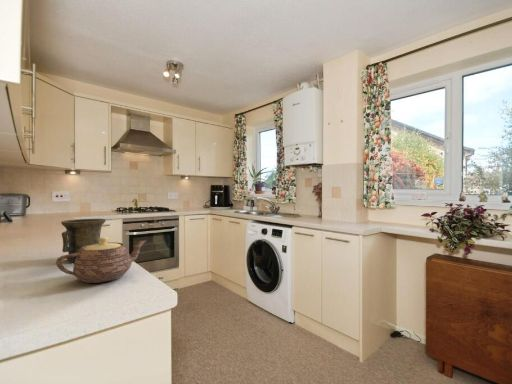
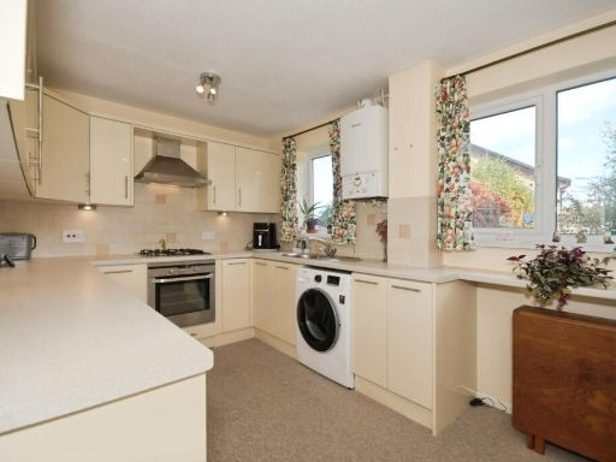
- mug (84, 239)
- teapot (106, 257)
